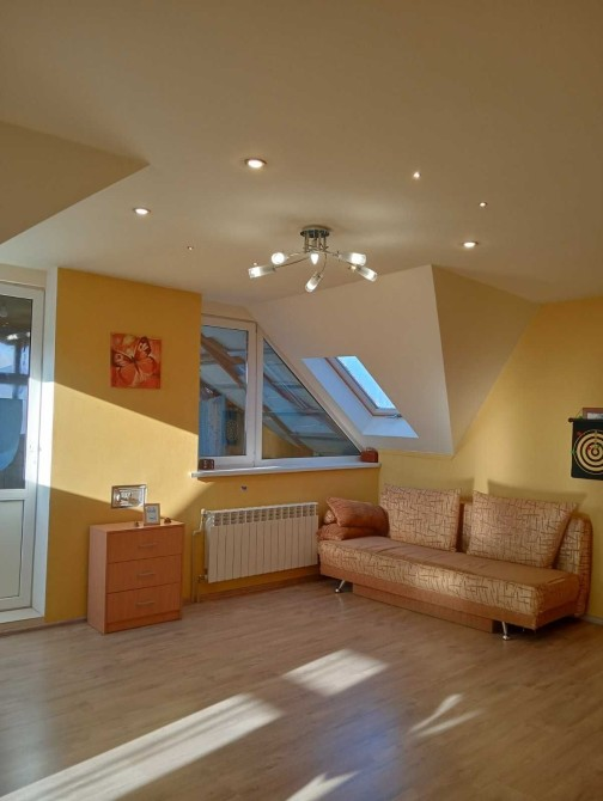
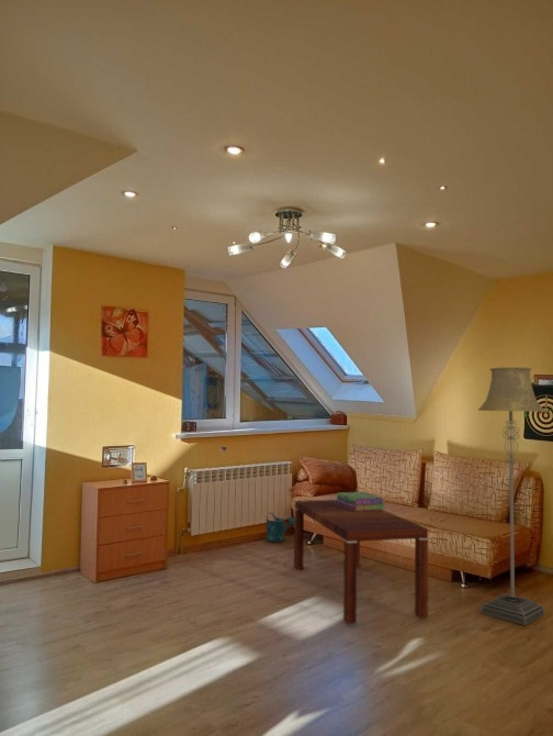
+ floor lamp (511, 489)
+ coffee table (352, 551)
+ watering can (279, 527)
+ stack of books (359, 500)
